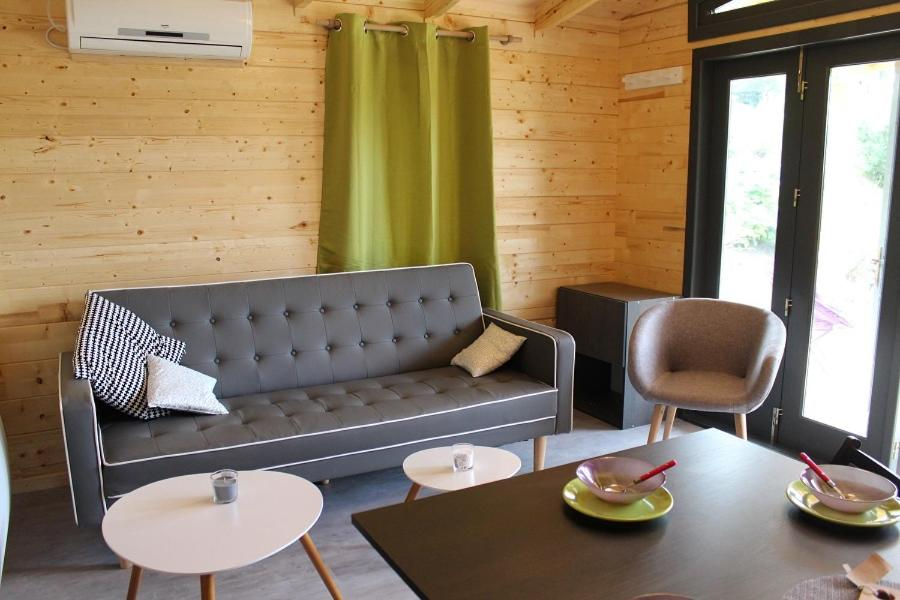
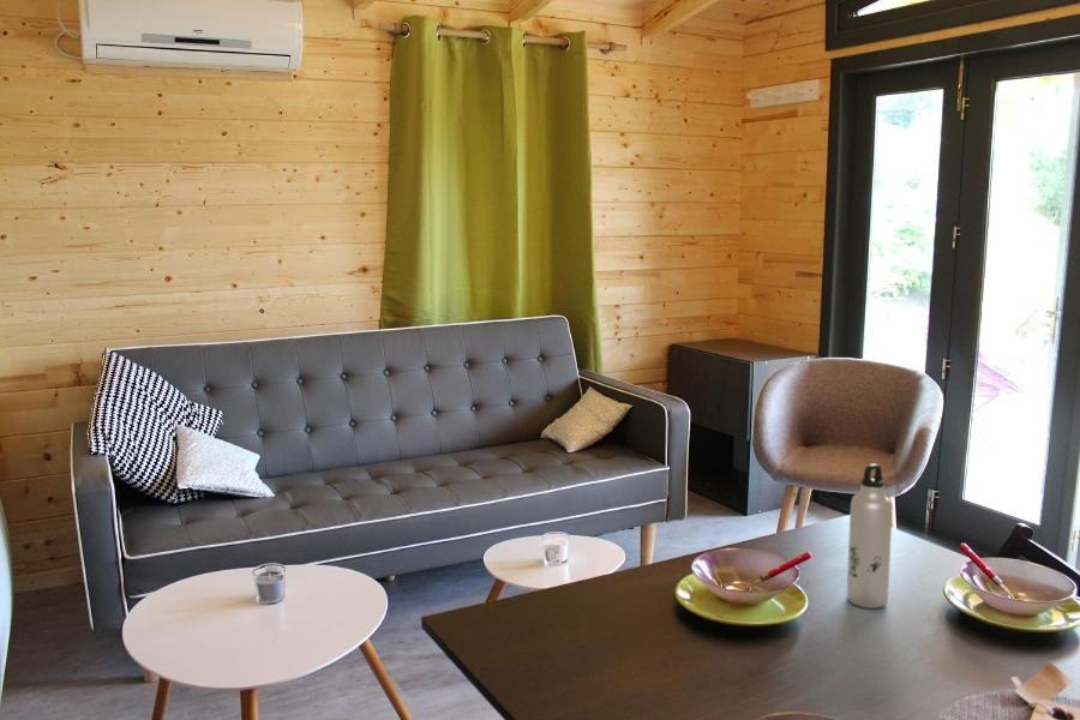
+ water bottle (870, 533)
